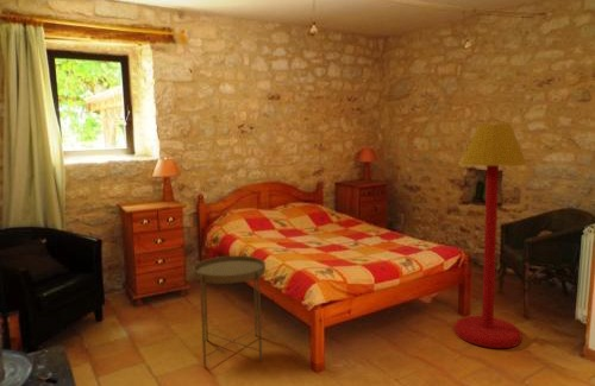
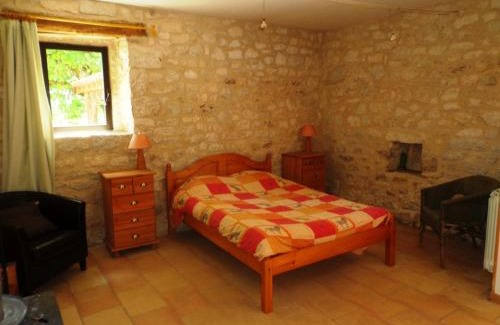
- floor lamp (490, 232)
- side table (255, 308)
